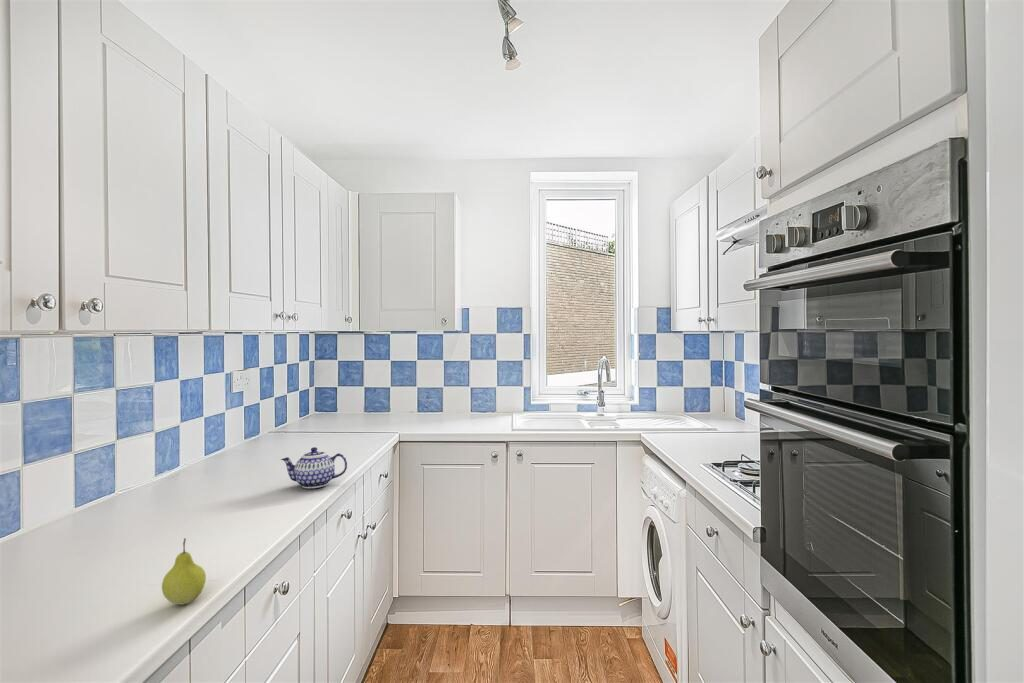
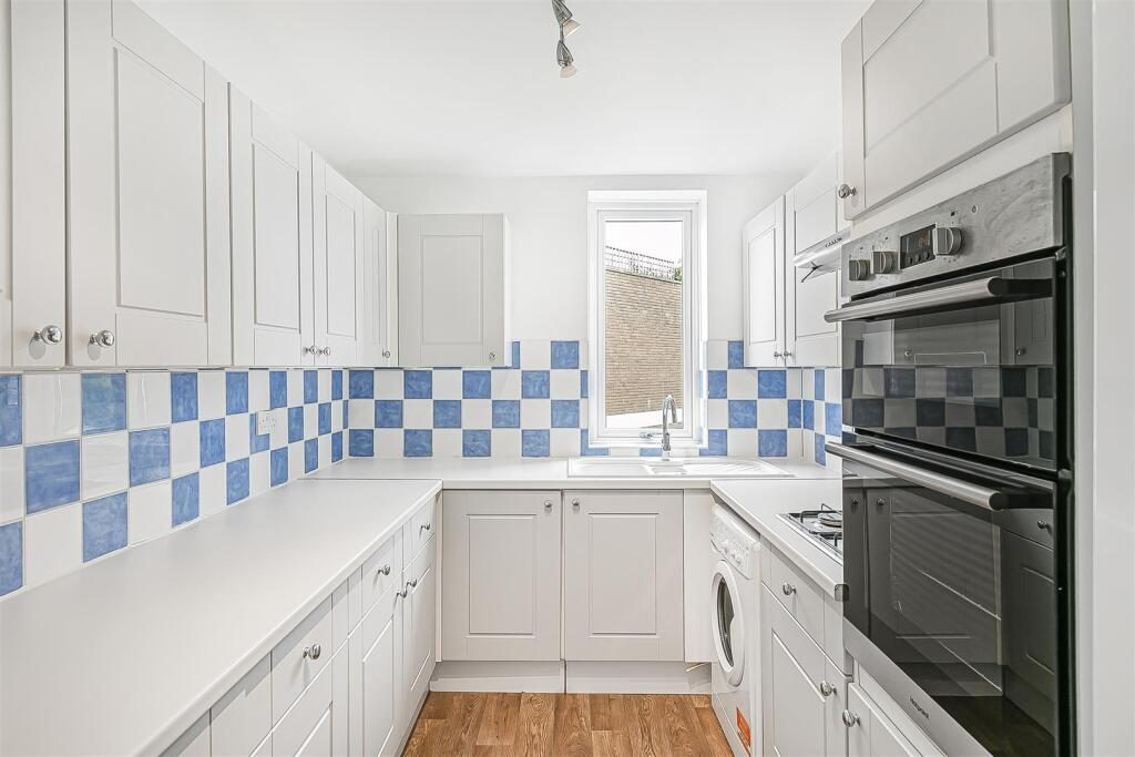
- fruit (184, 568)
- teapot (314, 466)
